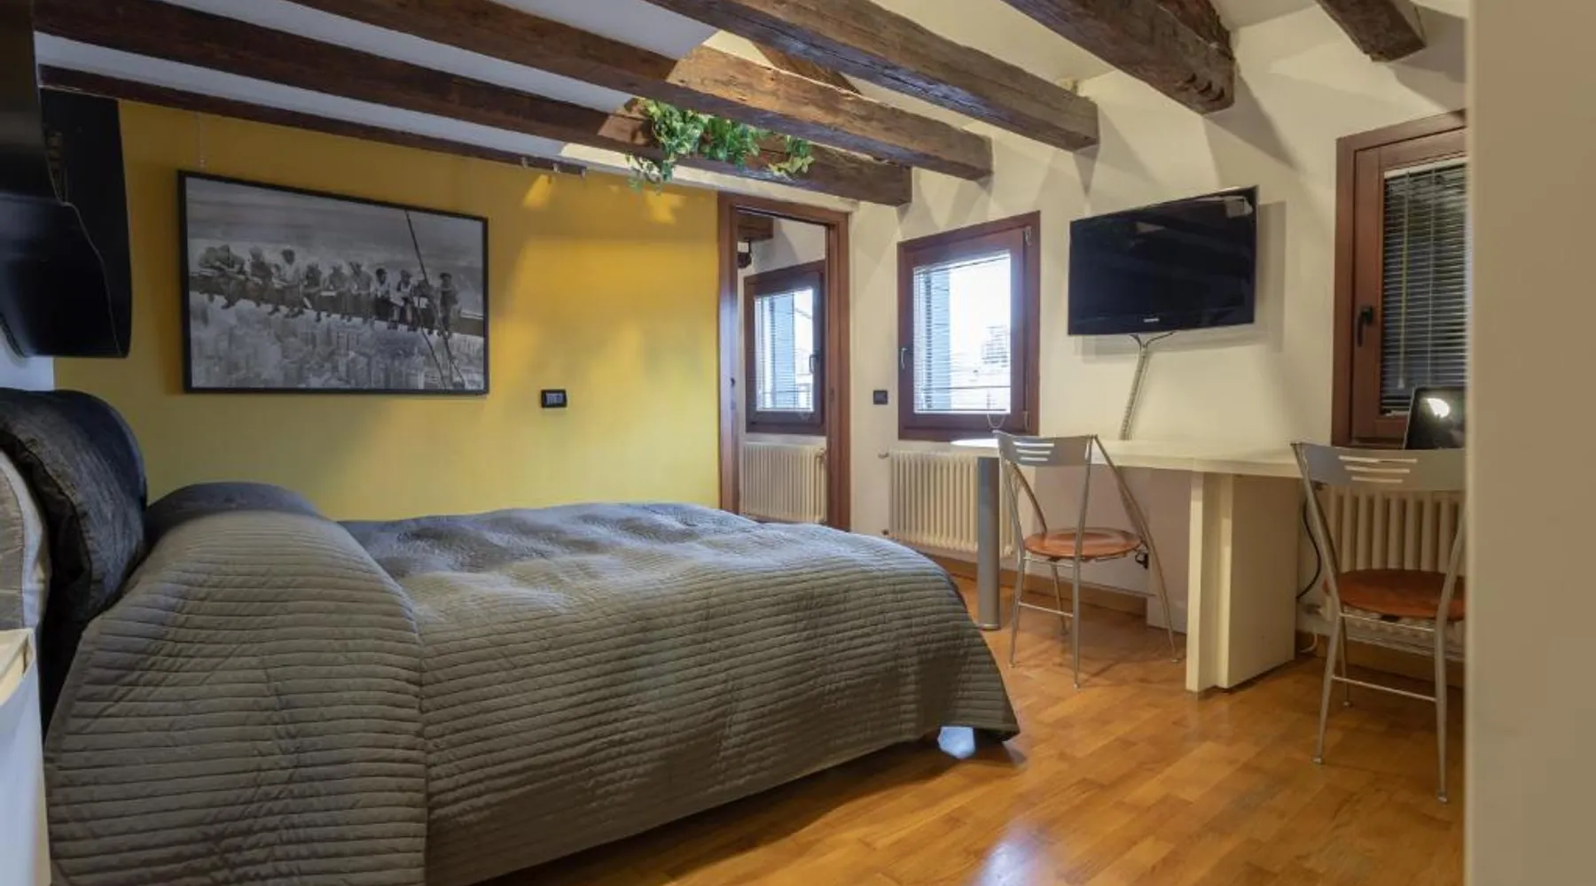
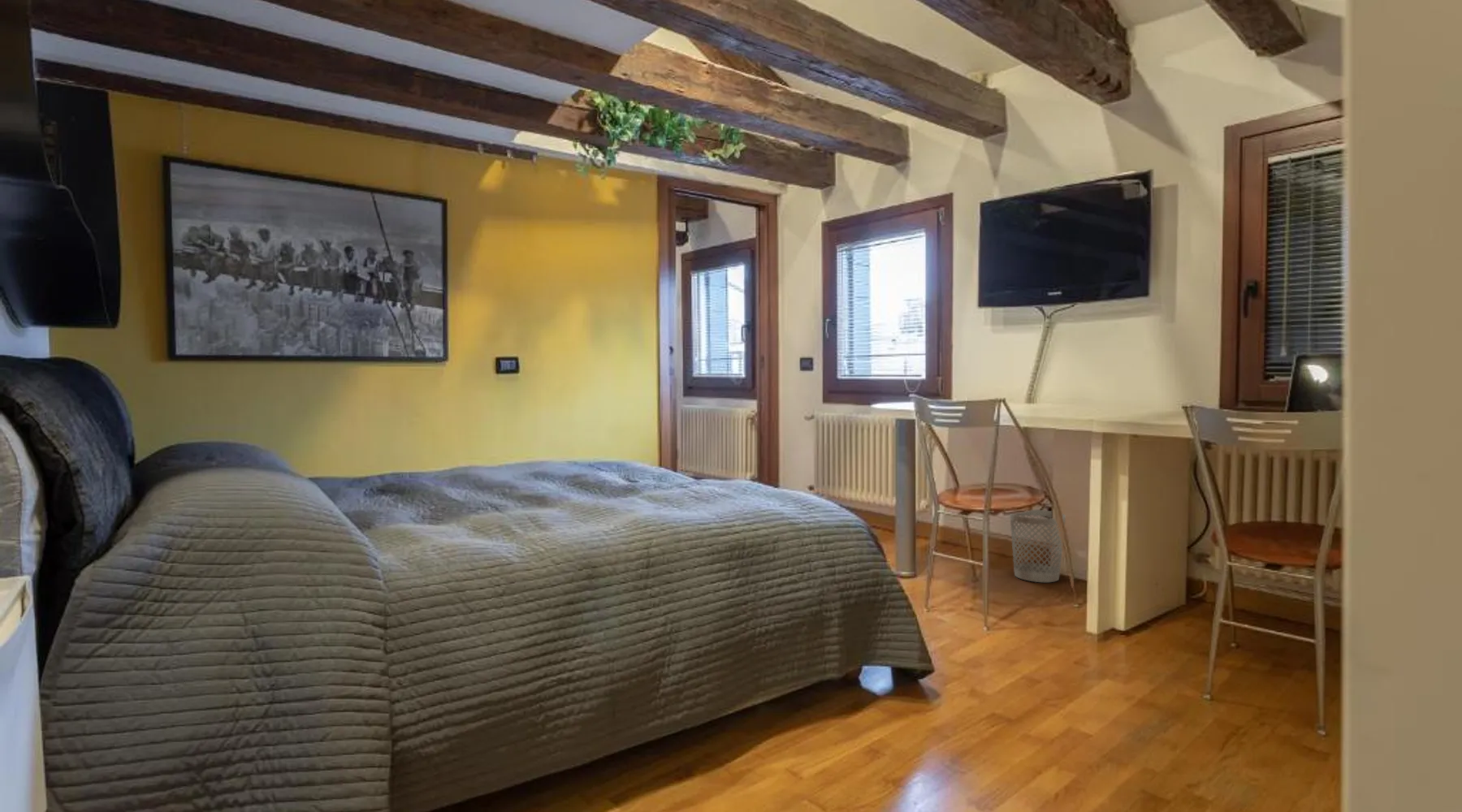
+ wastebasket (1036, 545)
